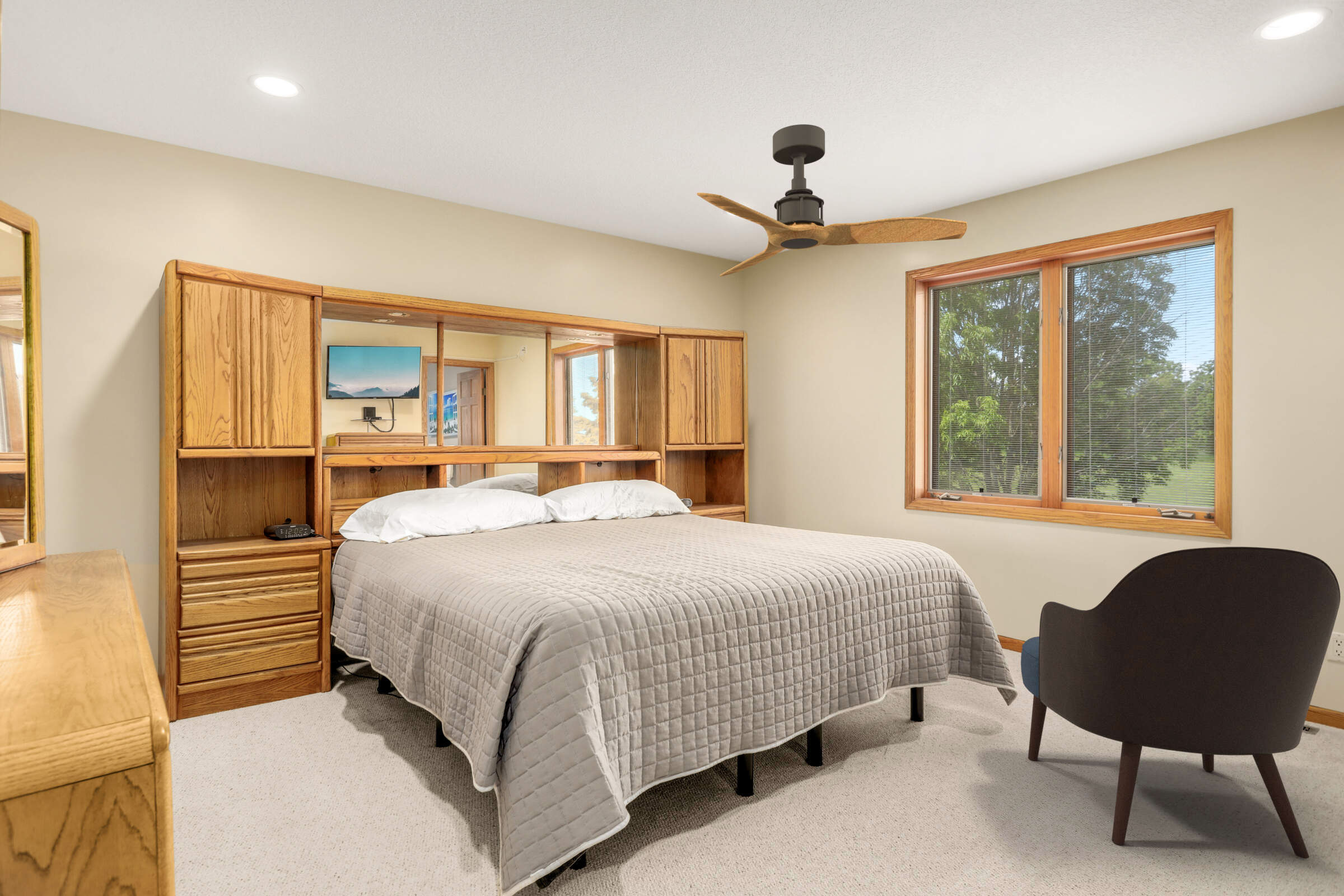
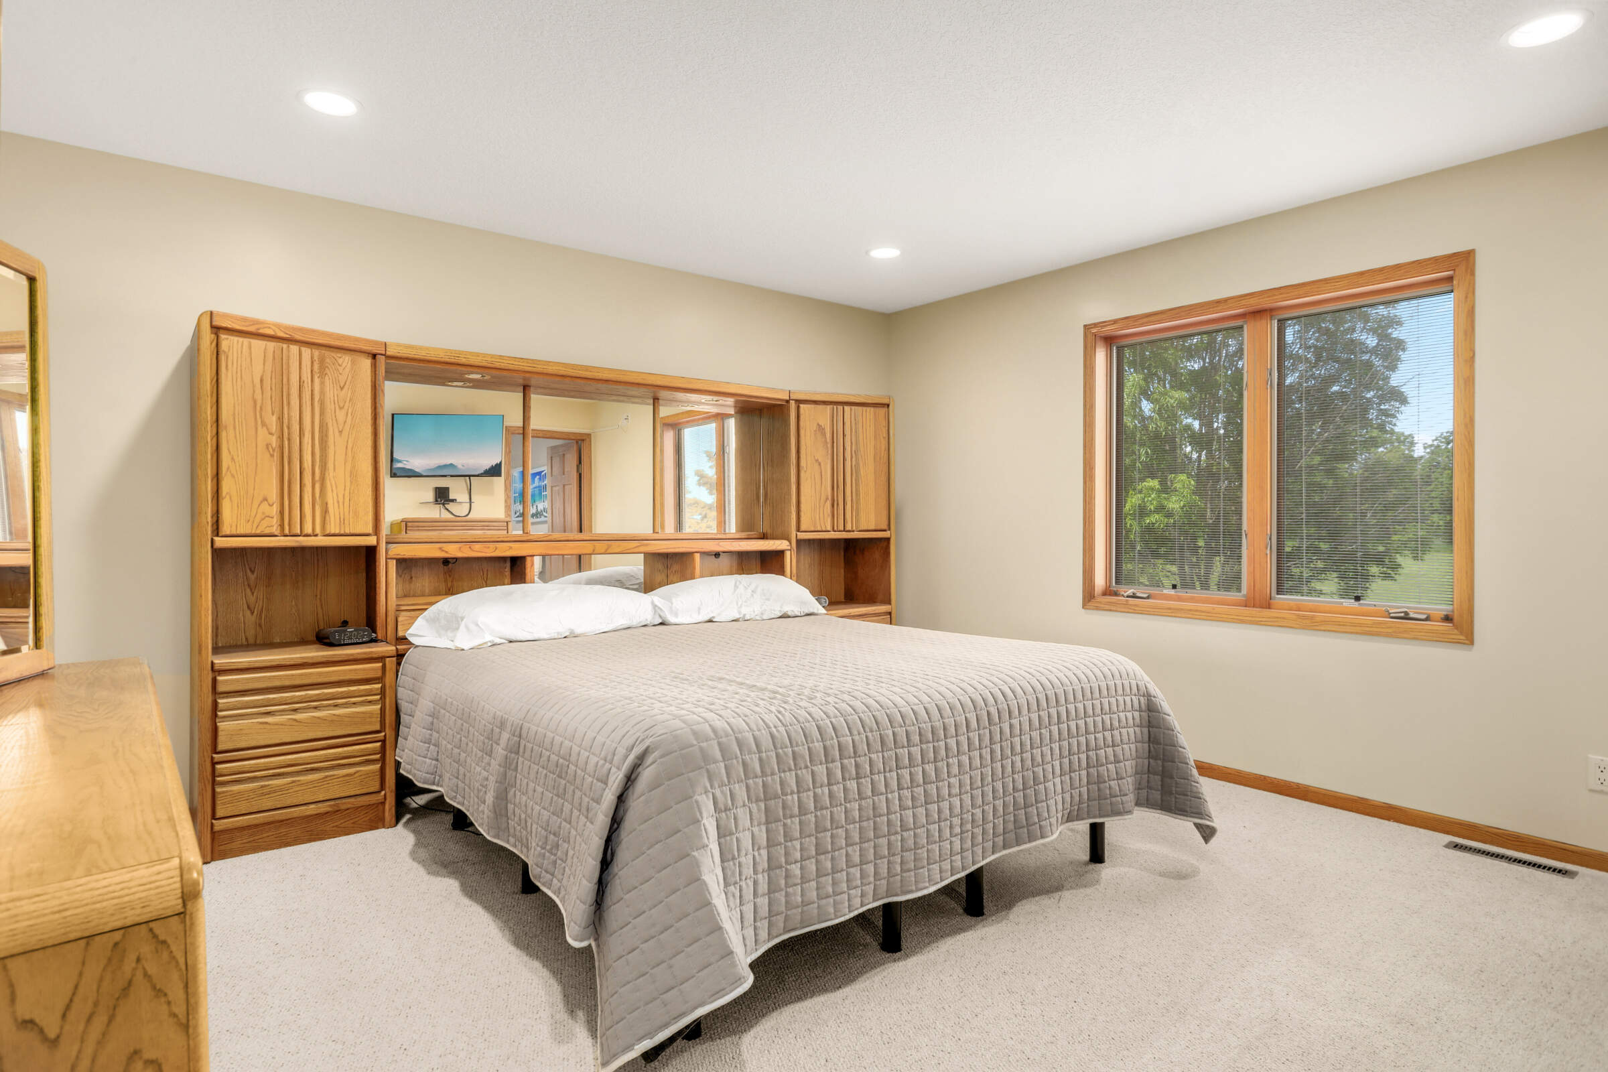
- ceiling fan (823, 199)
- armchair (1169, 671)
